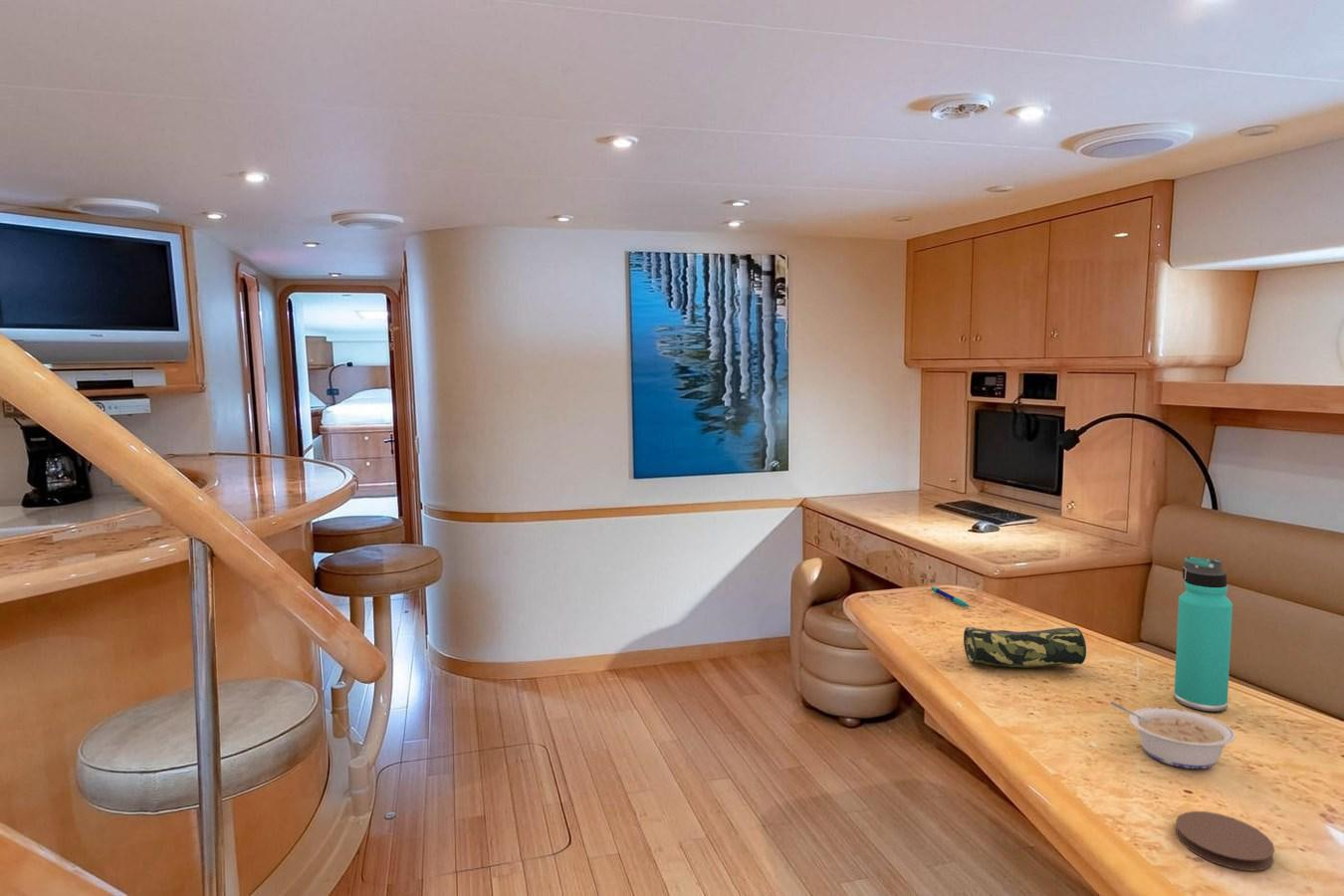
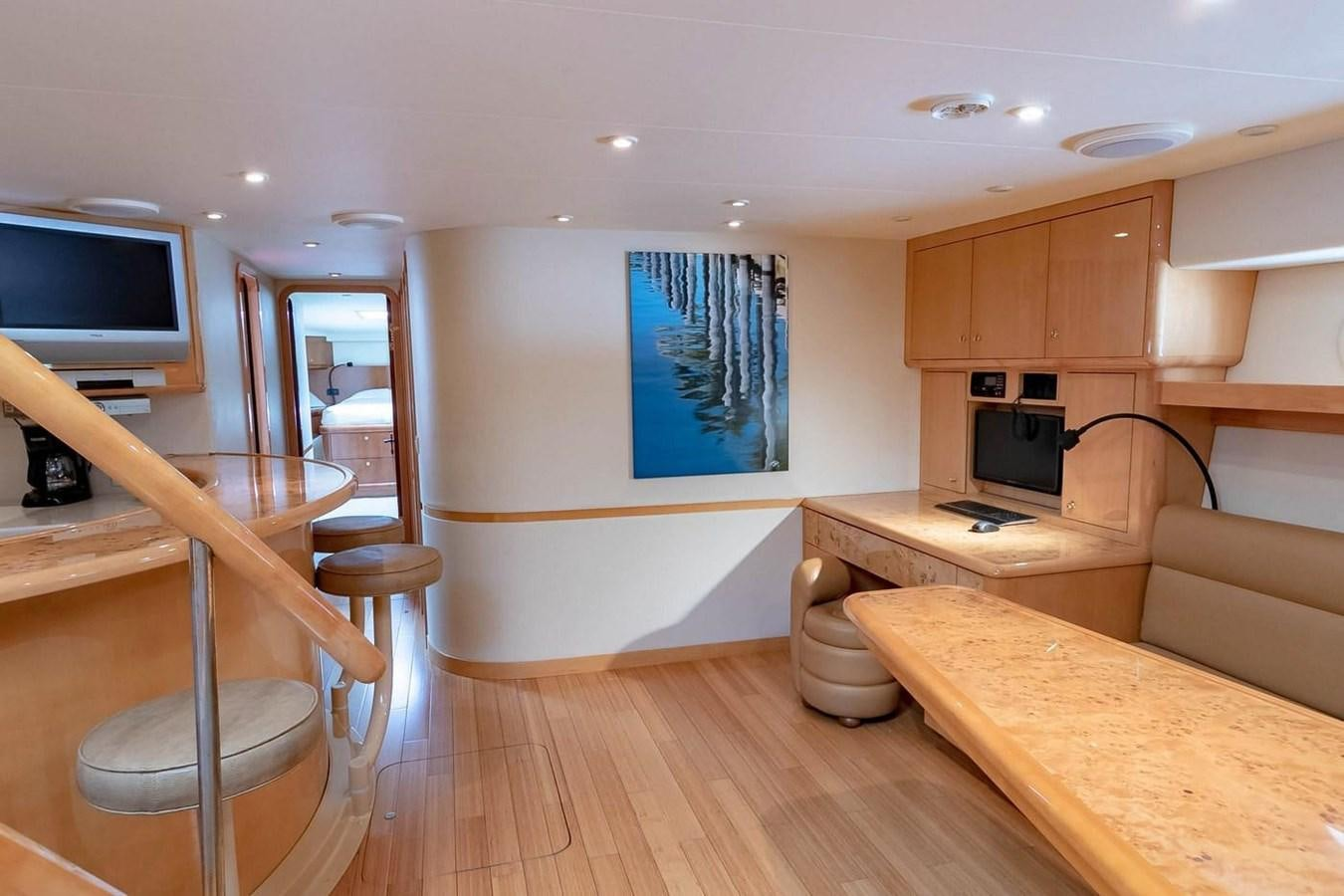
- coaster (1223, 839)
- legume (1176, 737)
- pencil case (1019, 646)
- thermos bottle (1204, 631)
- pen (950, 596)
